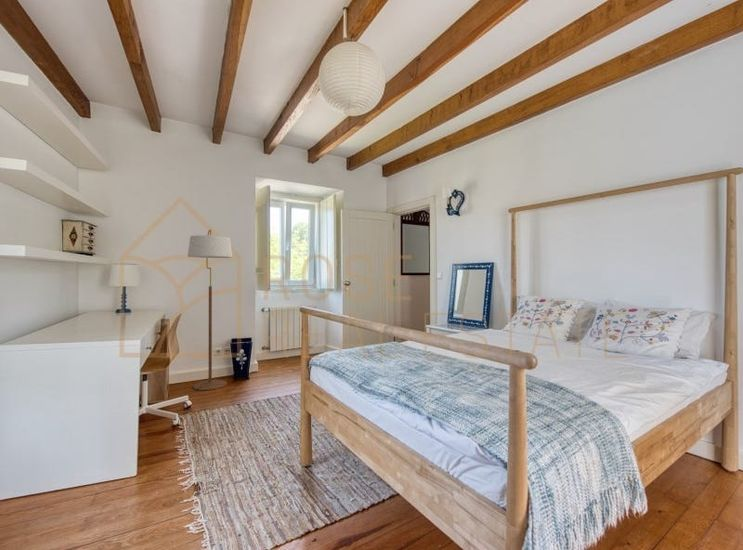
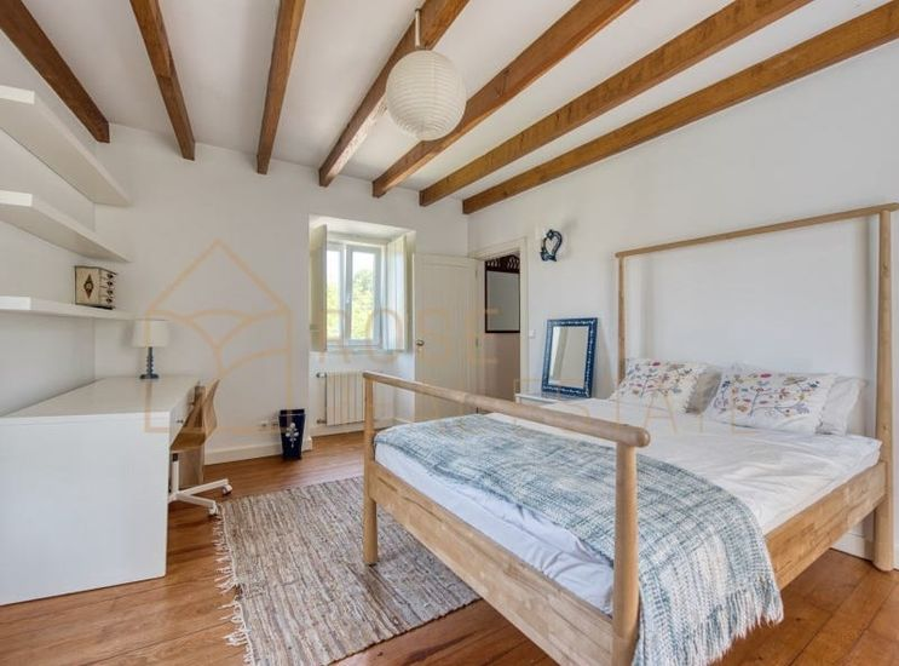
- floor lamp (209, 307)
